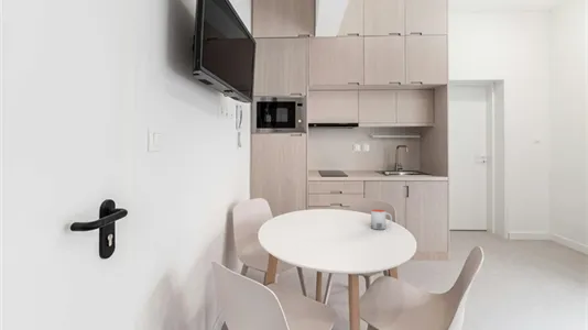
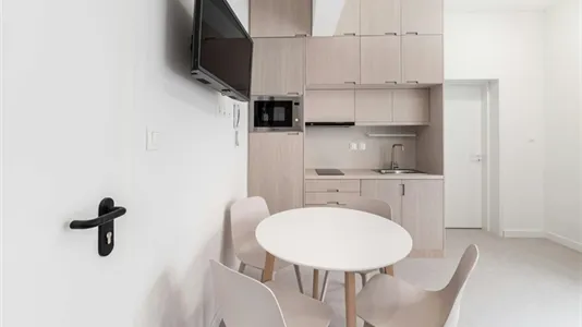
- mug (381, 219)
